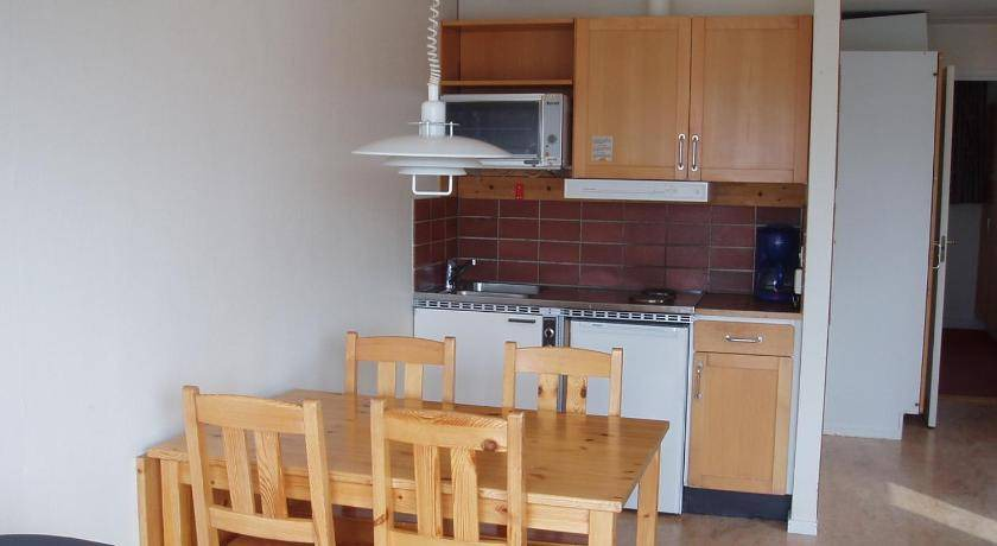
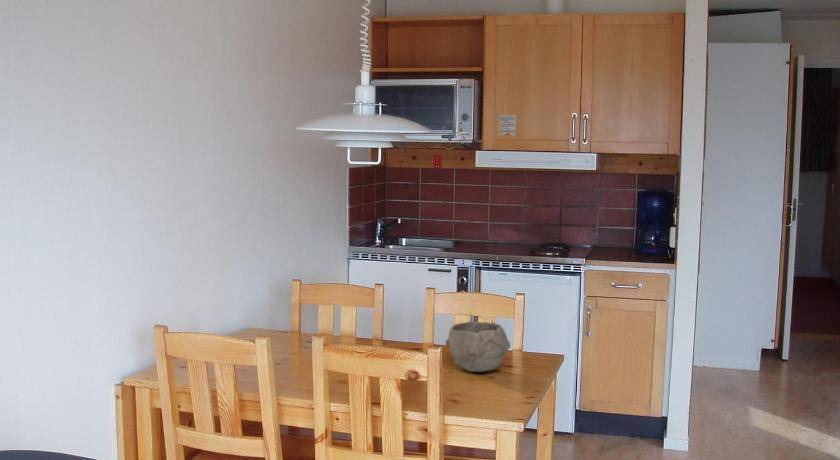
+ bowl (476, 347)
